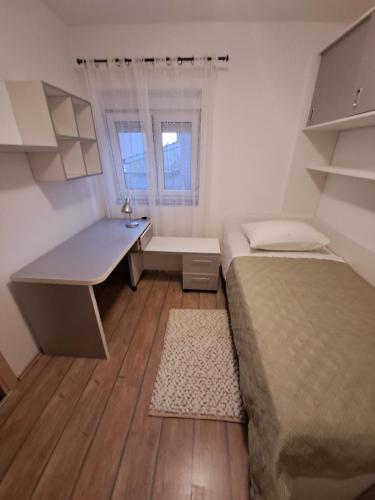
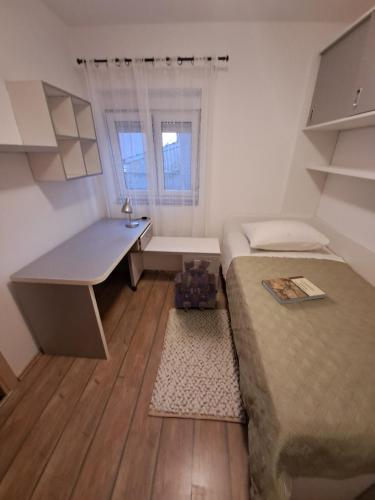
+ backpack (195, 283)
+ book (291, 288)
